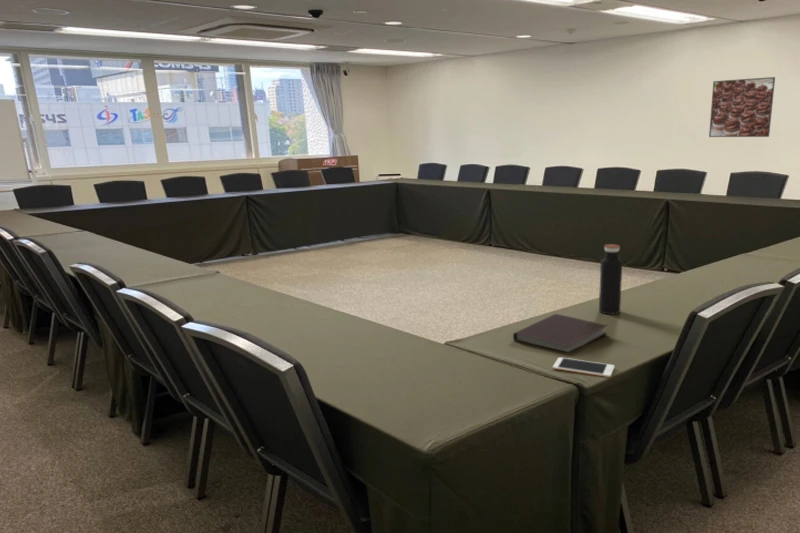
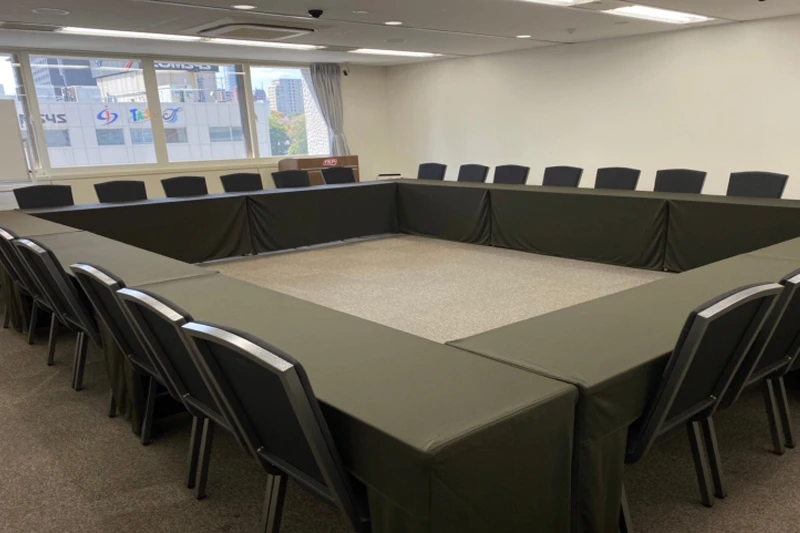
- water bottle (610, 278)
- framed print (740, 108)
- notebook (560, 332)
- cell phone (583, 367)
